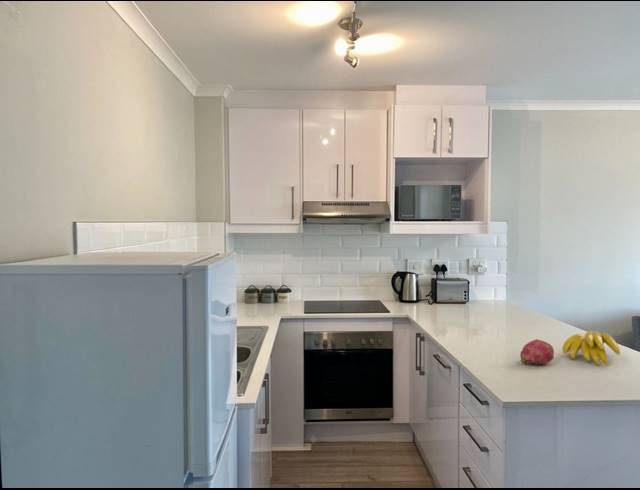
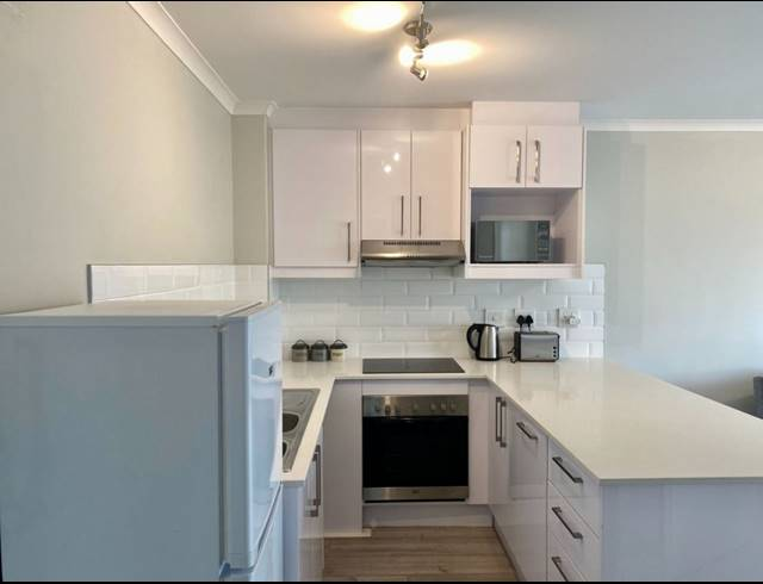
- banana (596, 344)
- fruit (536, 351)
